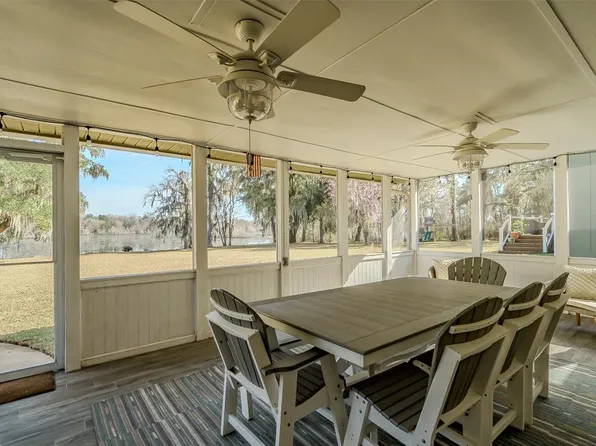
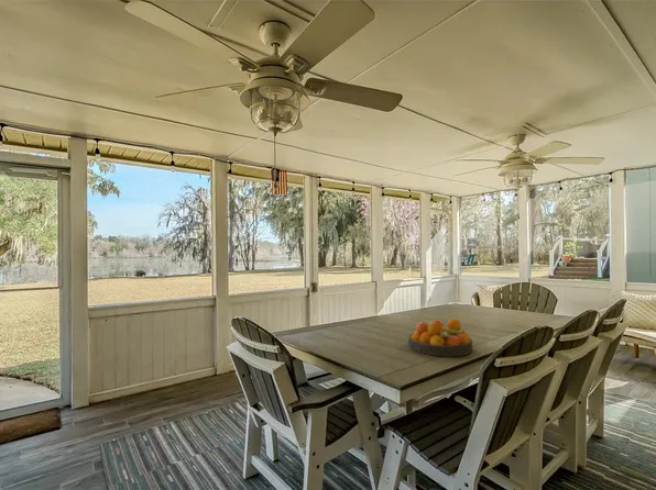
+ fruit bowl (439, 333)
